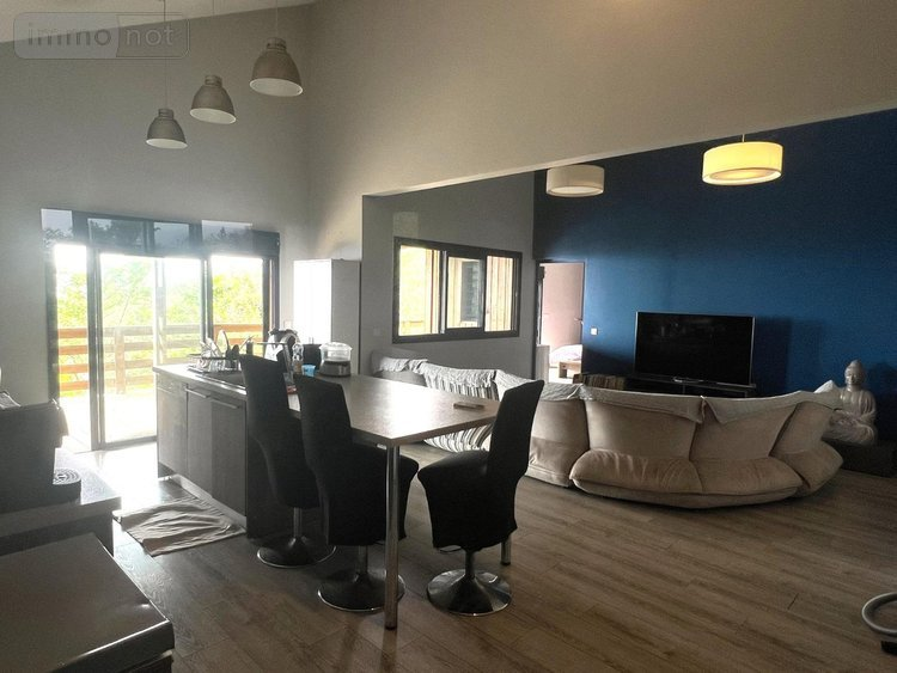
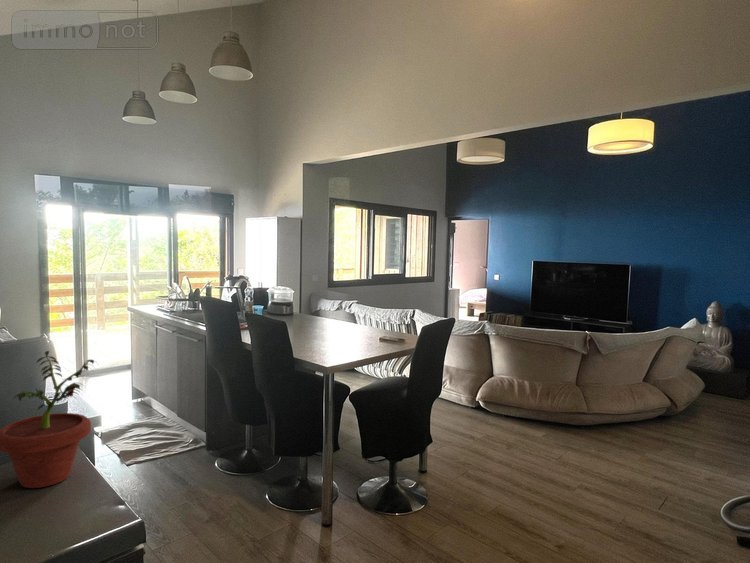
+ potted plant (48, 416)
